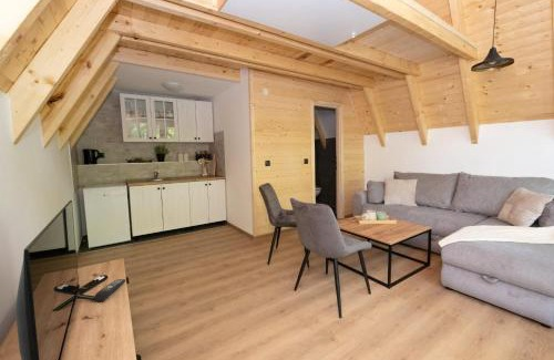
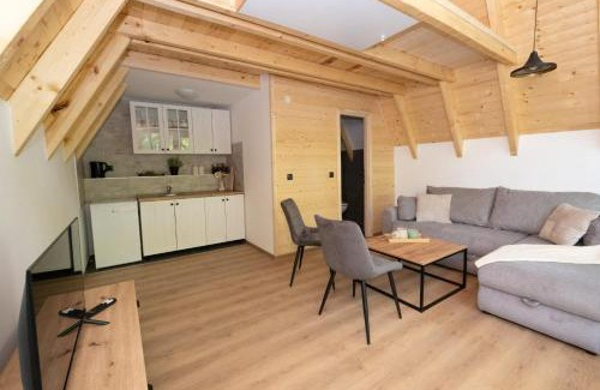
- remote control (111, 288)
